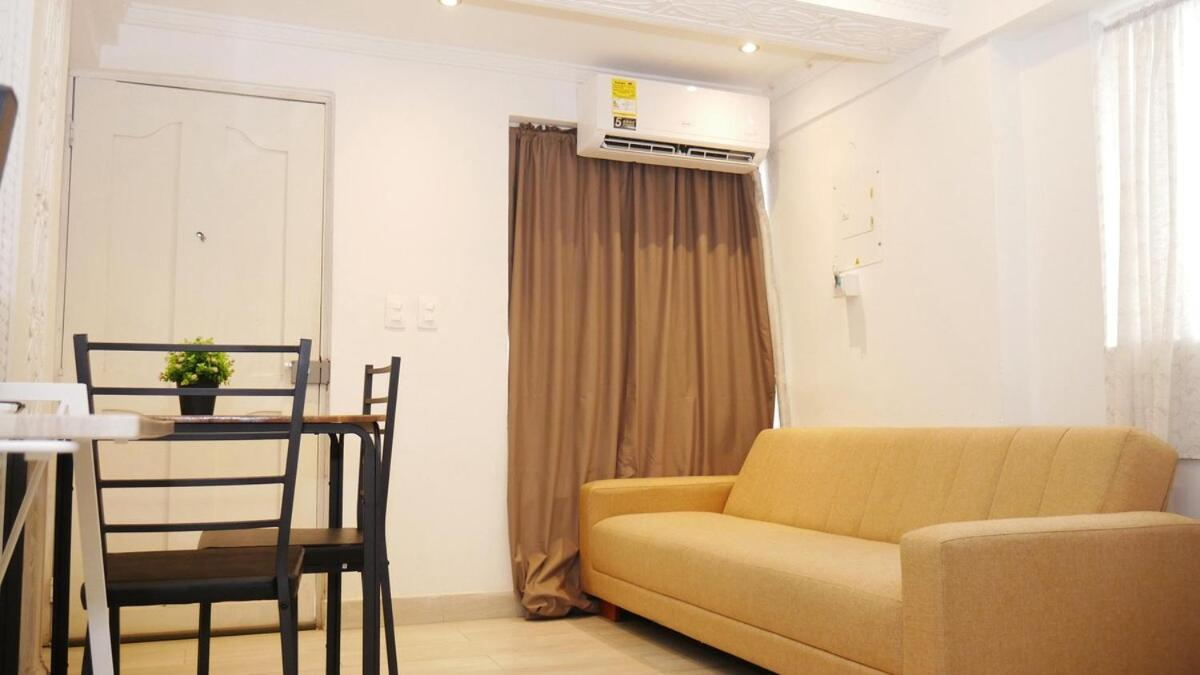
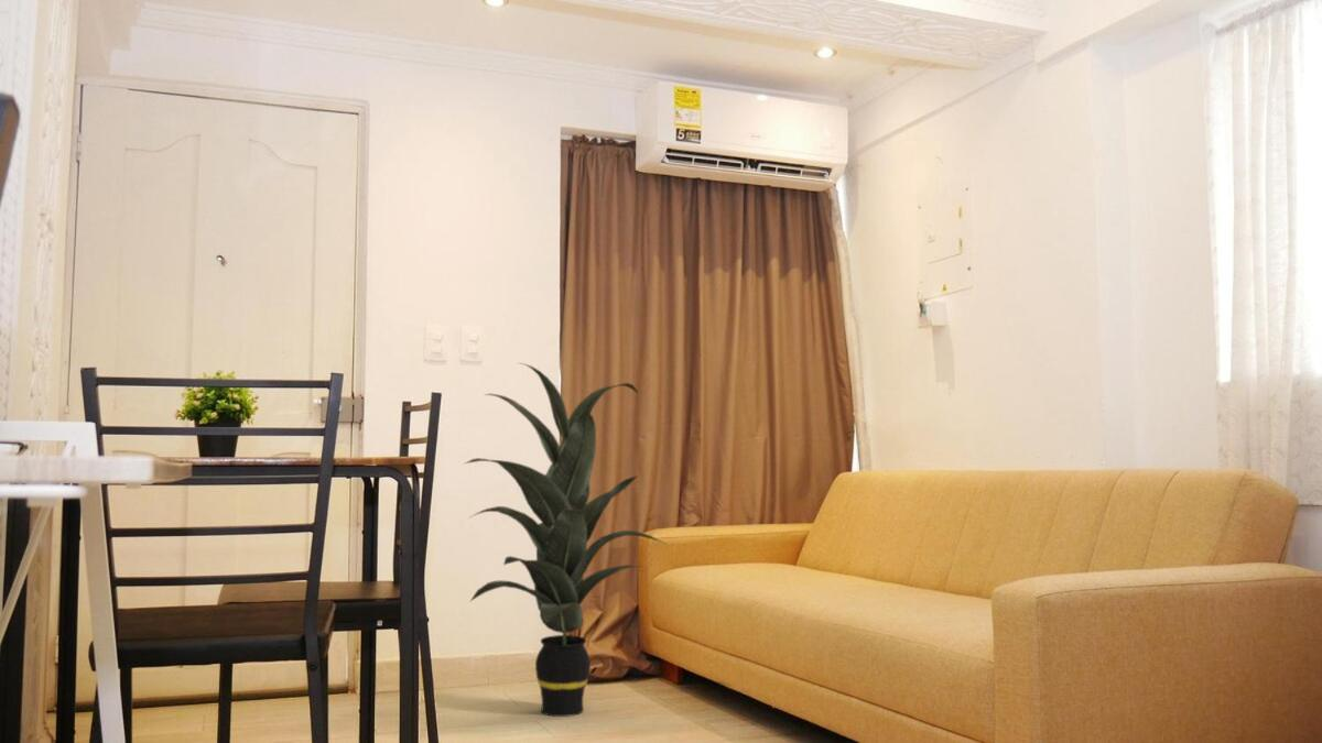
+ indoor plant (551, 535)
